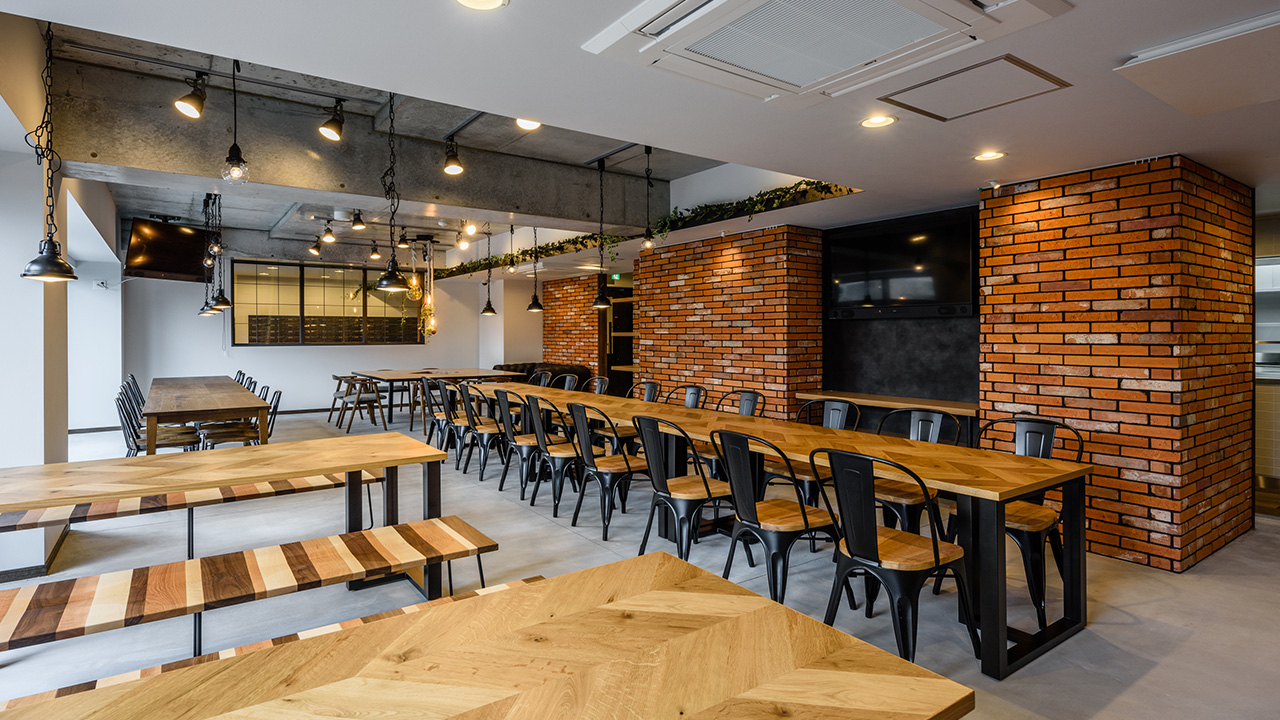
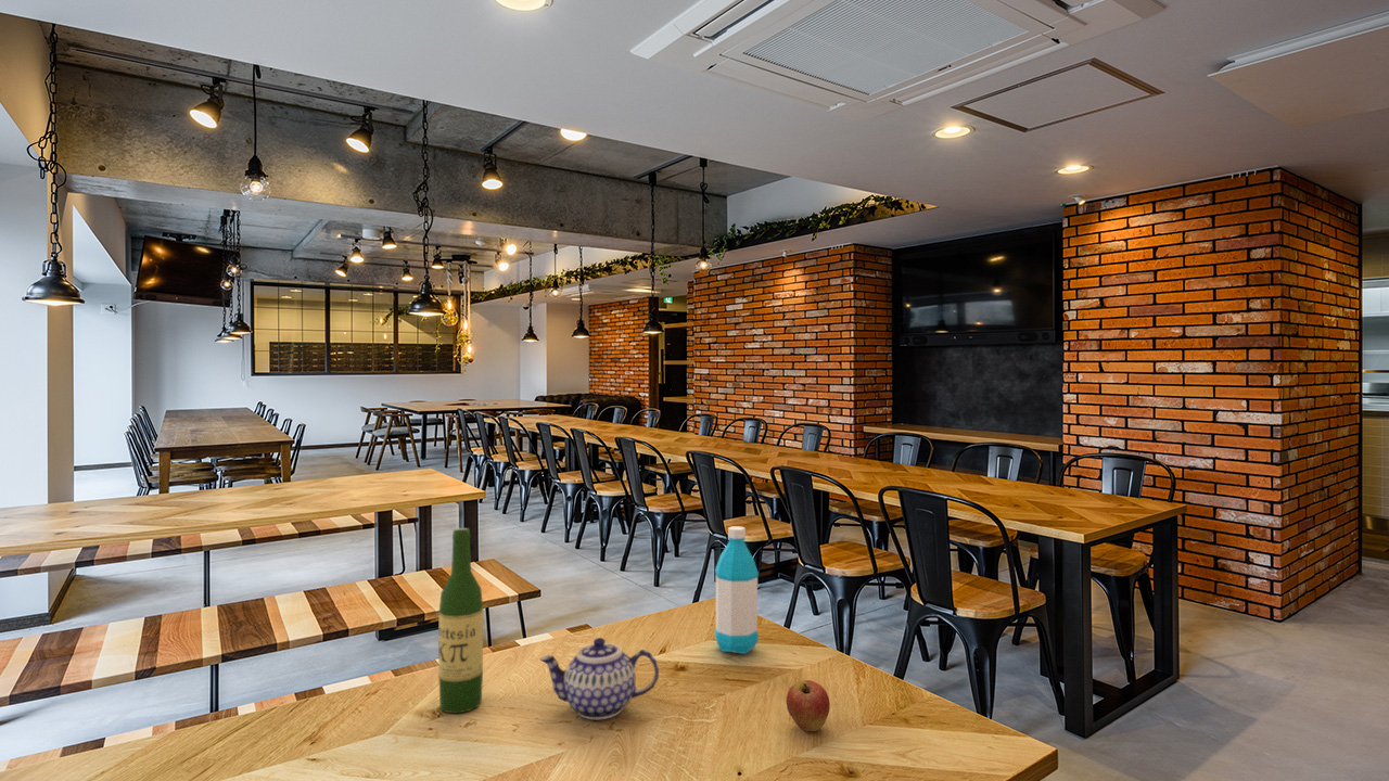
+ water bottle (736, 588)
+ wine bottle (460, 616)
+ teapot (599, 674)
+ fruit (807, 703)
